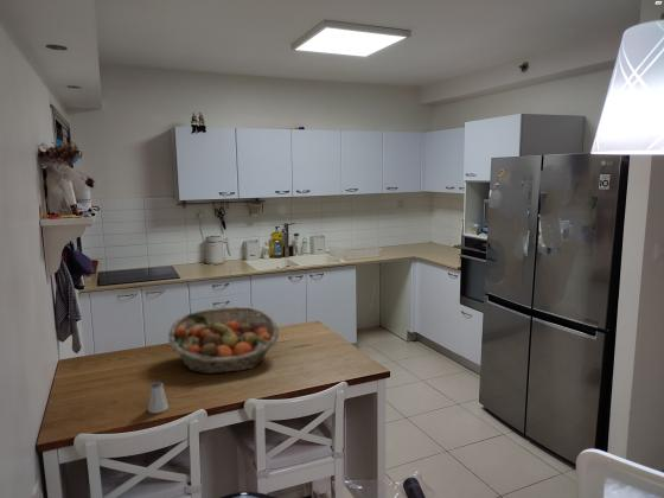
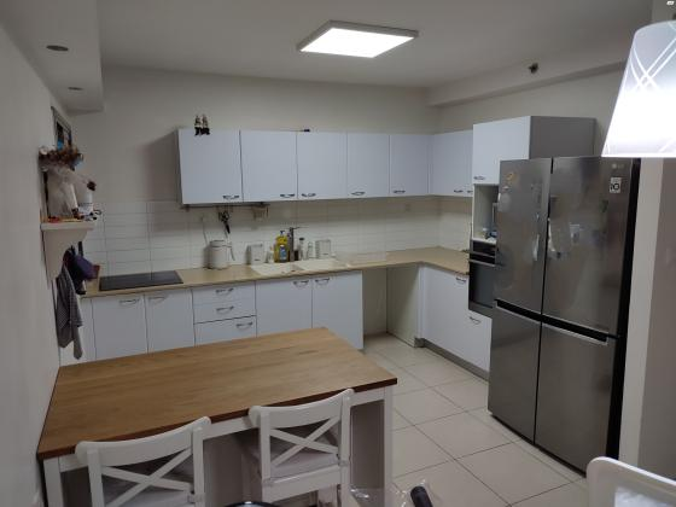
- fruit basket (224, 339)
- saltshaker (157, 395)
